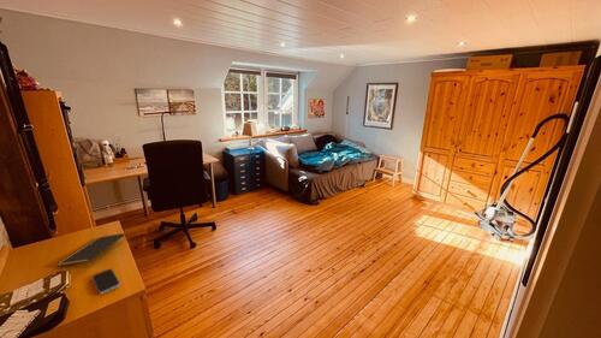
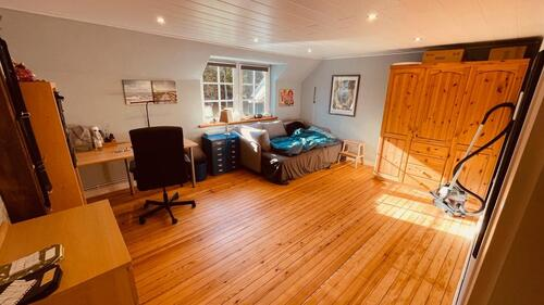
- smartphone (106, 280)
- notepad (93, 248)
